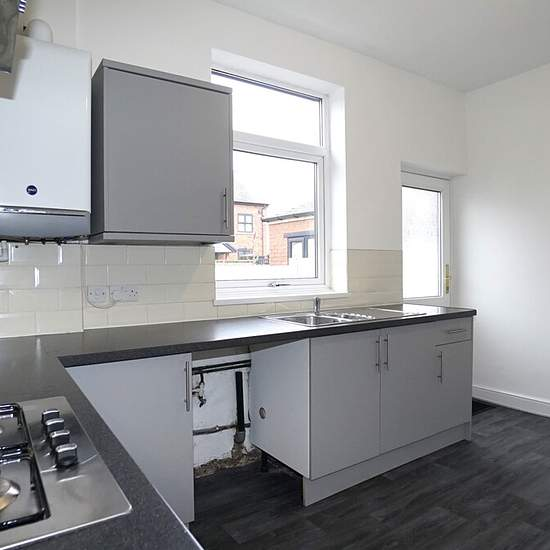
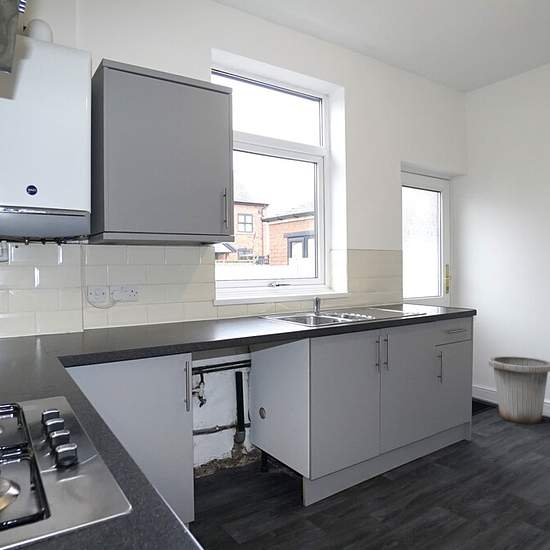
+ trash can (520, 389)
